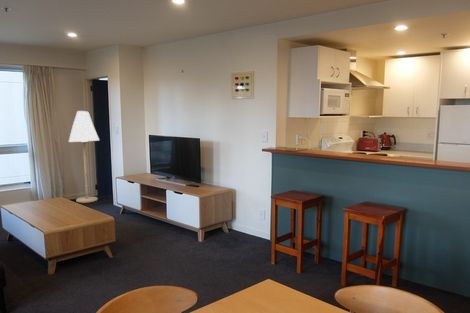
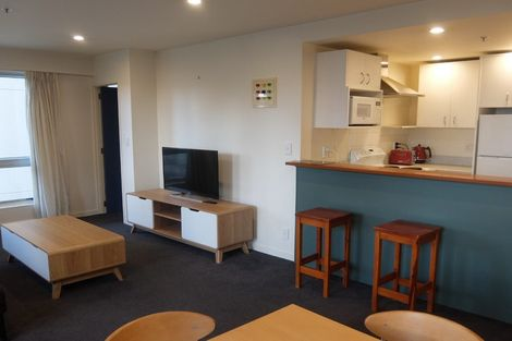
- floor lamp (85, 156)
